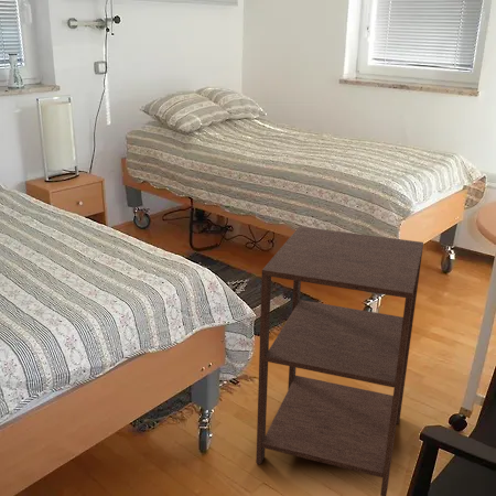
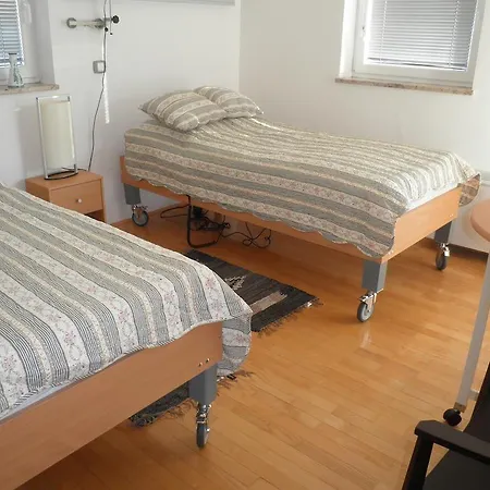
- side table (339, 353)
